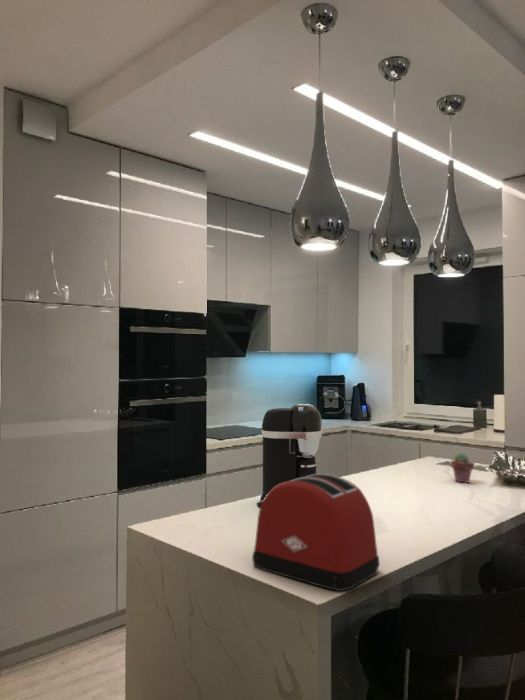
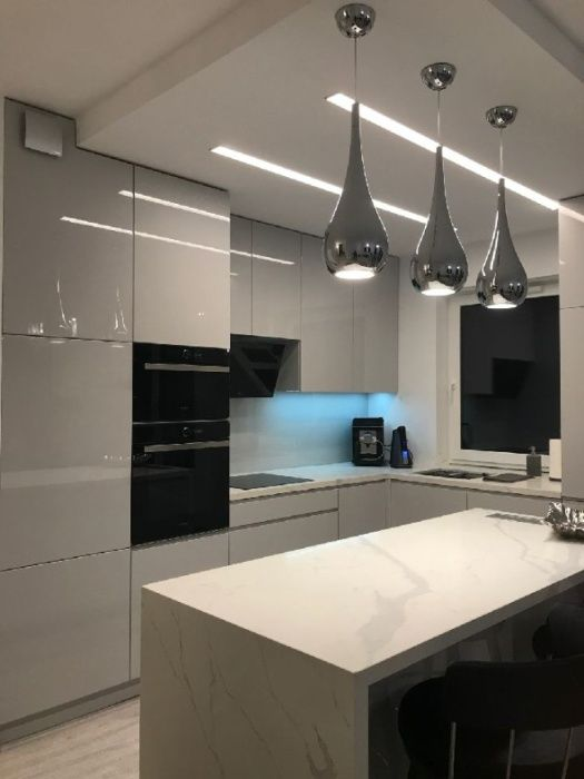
- potted succulent (462, 467)
- coffee maker (291, 452)
- toaster (312, 522)
